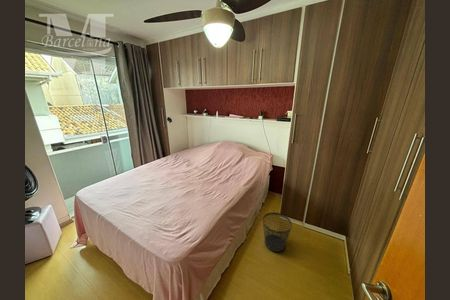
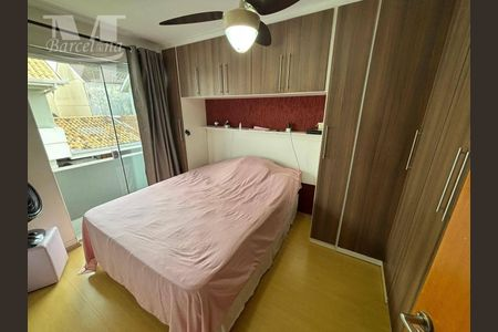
- wastebasket (275, 232)
